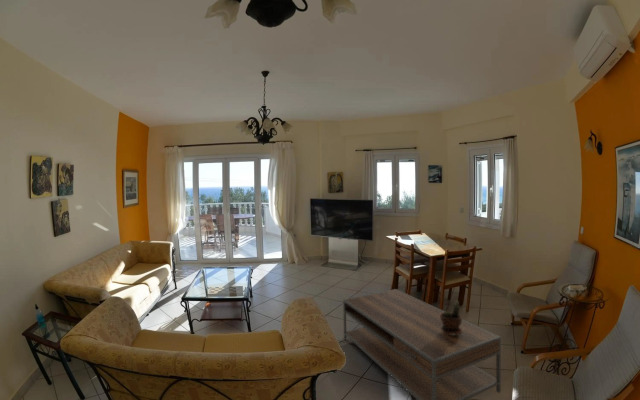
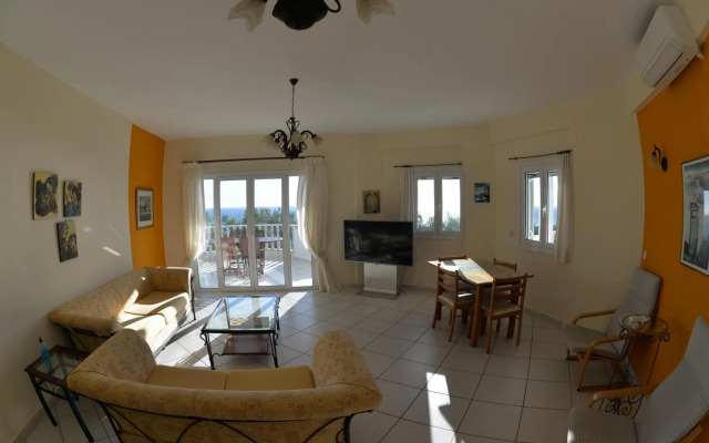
- potted plant (451, 316)
- coffee table (408, 339)
